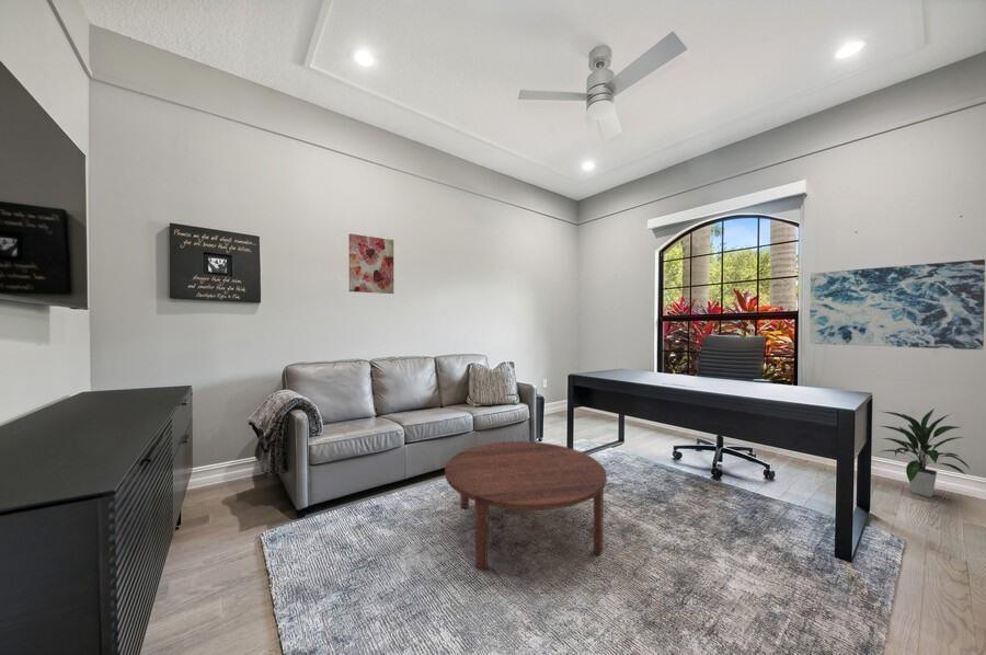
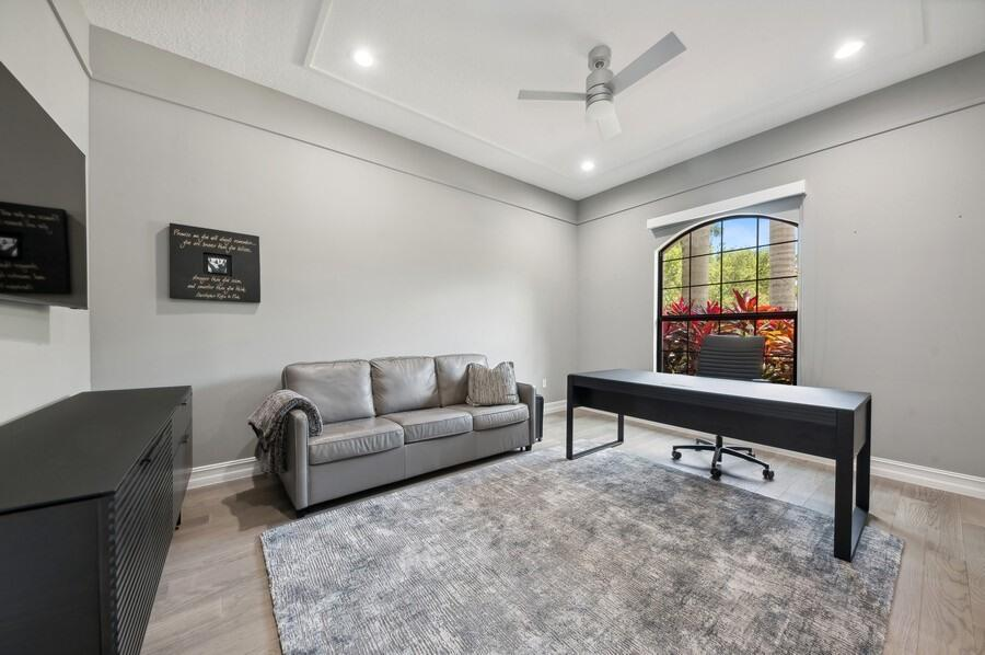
- wall art (886, 307)
- wall art (371, 264)
- indoor plant (920, 450)
- coffee table (524, 496)
